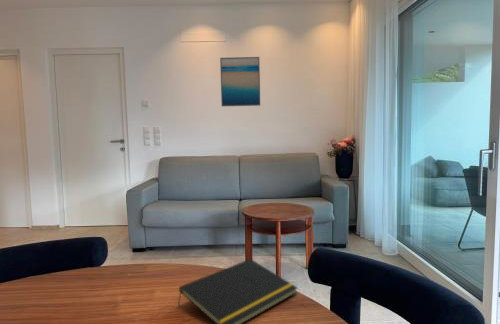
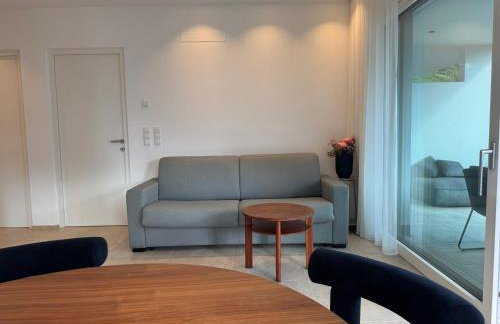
- notepad (240, 289)
- wall art (240, 81)
